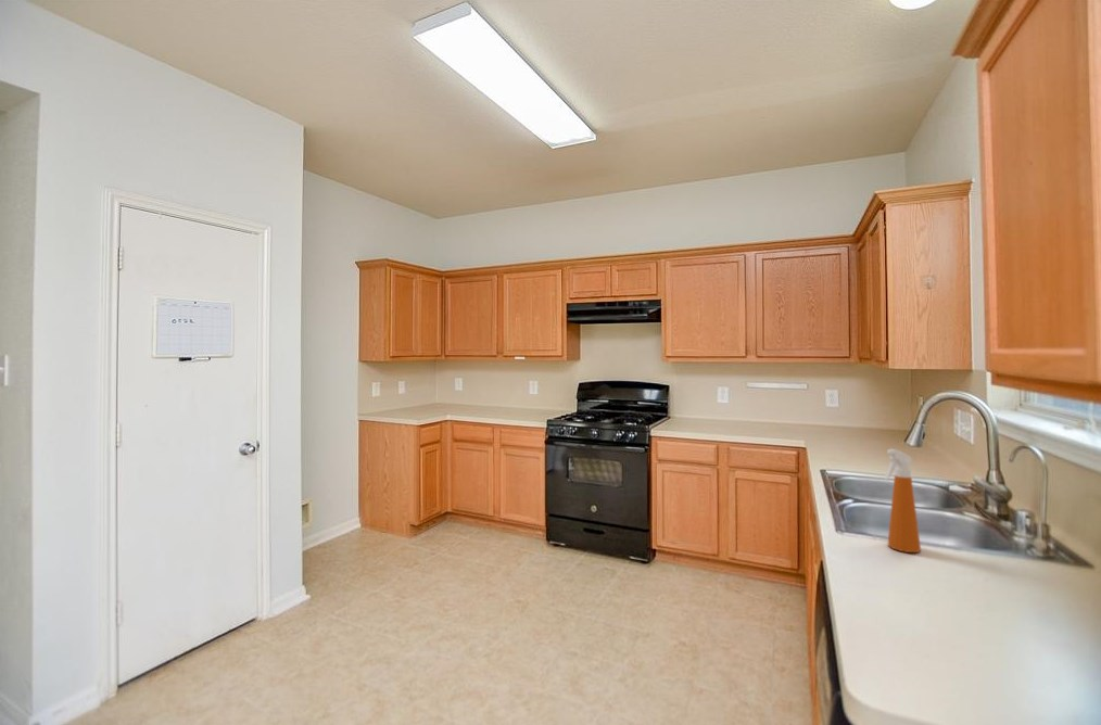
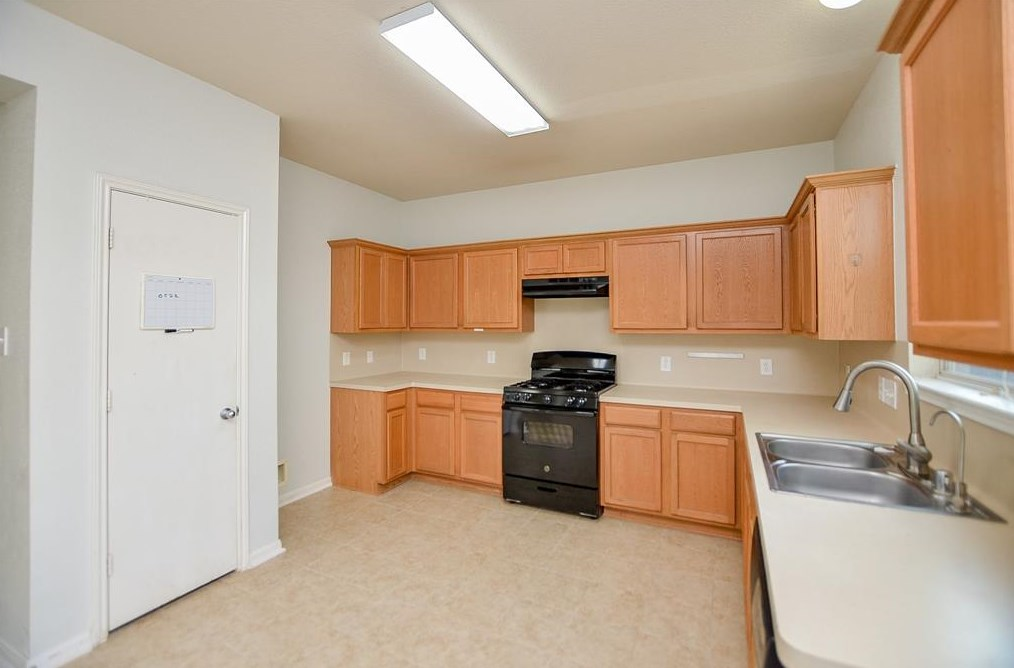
- spray bottle (898, 498)
